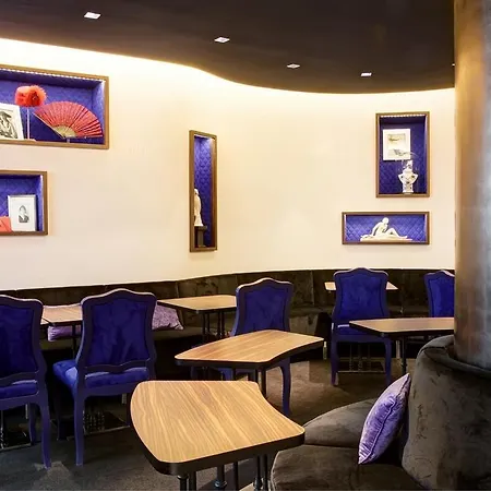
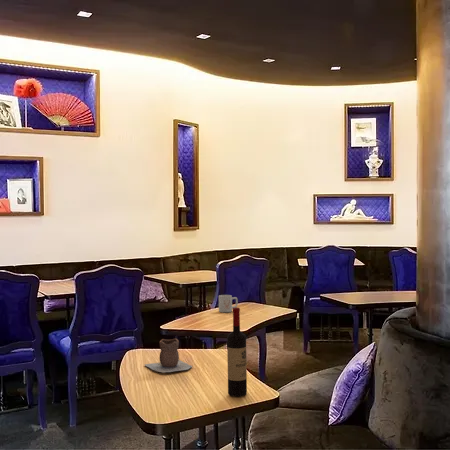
+ mug (228, 303)
+ wine bottle (236, 351)
+ vase (170, 353)
